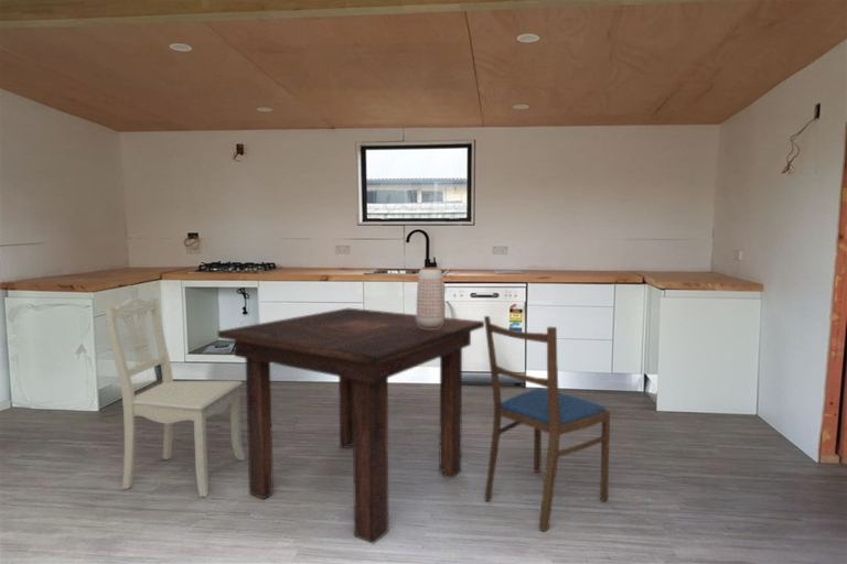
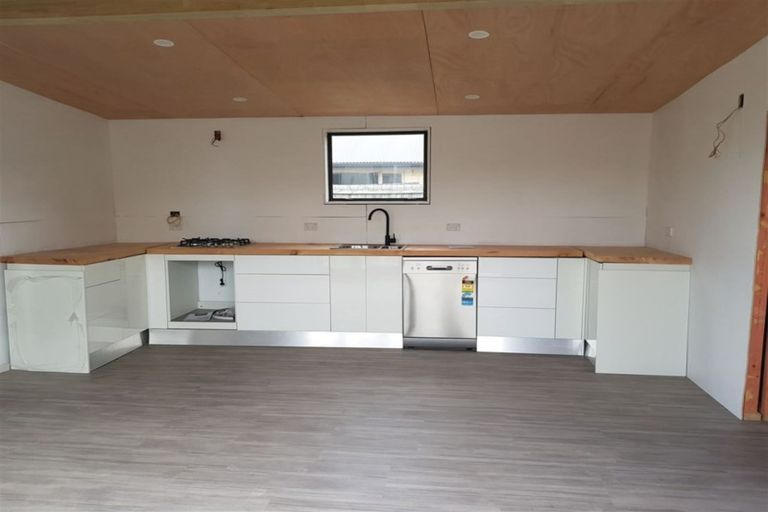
- dining chair (546, 408)
- planter (430, 296)
- dining chair (179, 388)
- dining table (358, 404)
